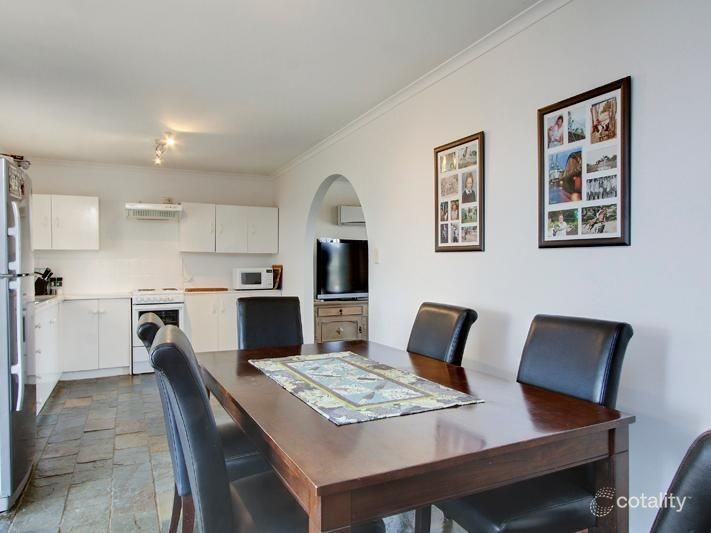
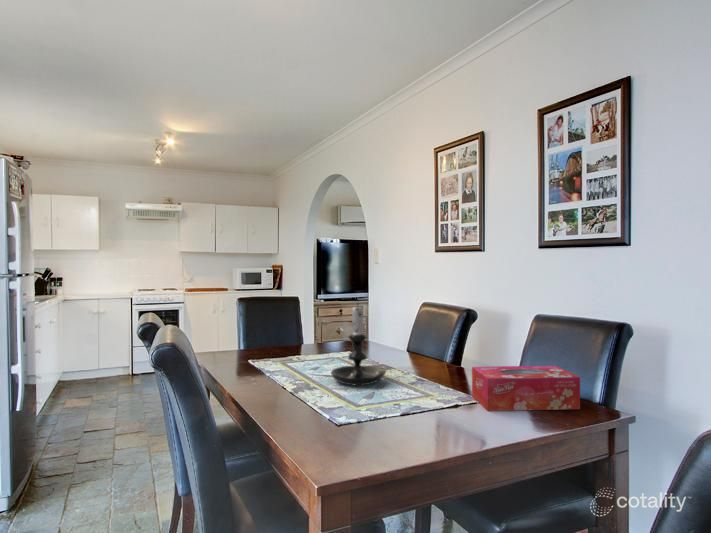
+ candle holder (358, 341)
+ tissue box (523, 387)
